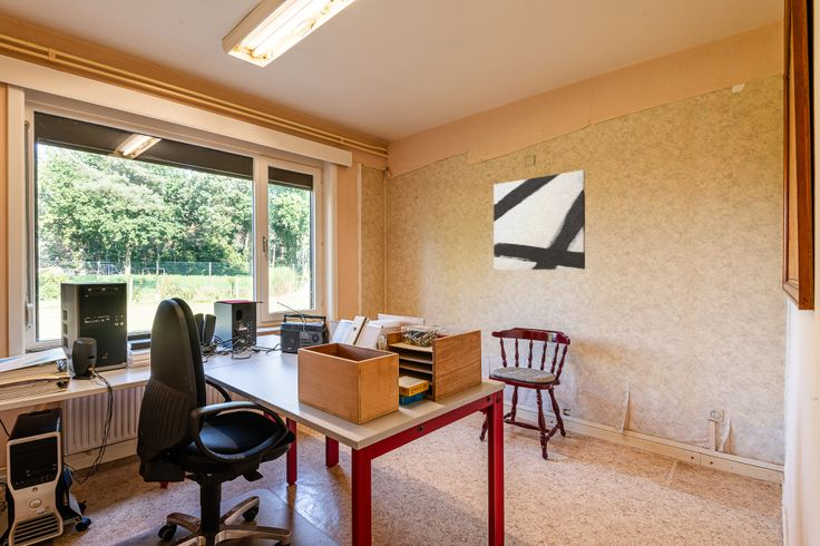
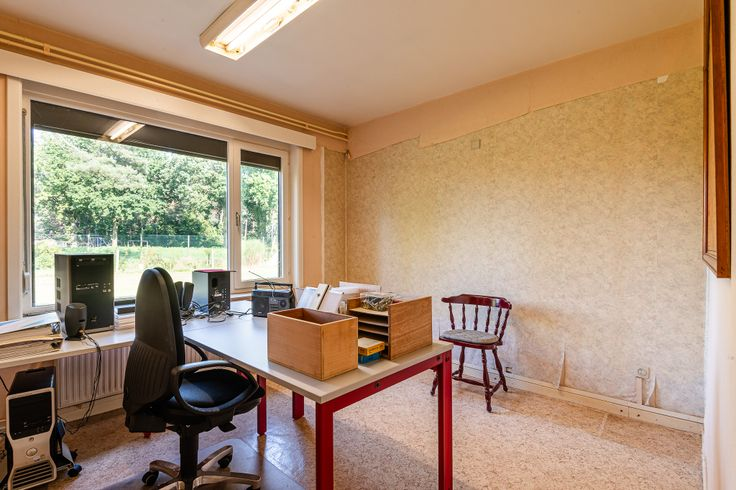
- wall art (536, 223)
